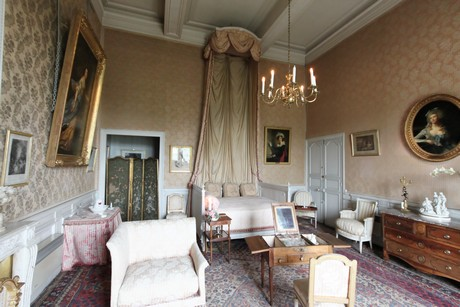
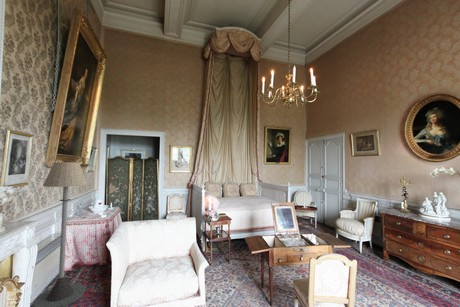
+ floor lamp (63, 228)
